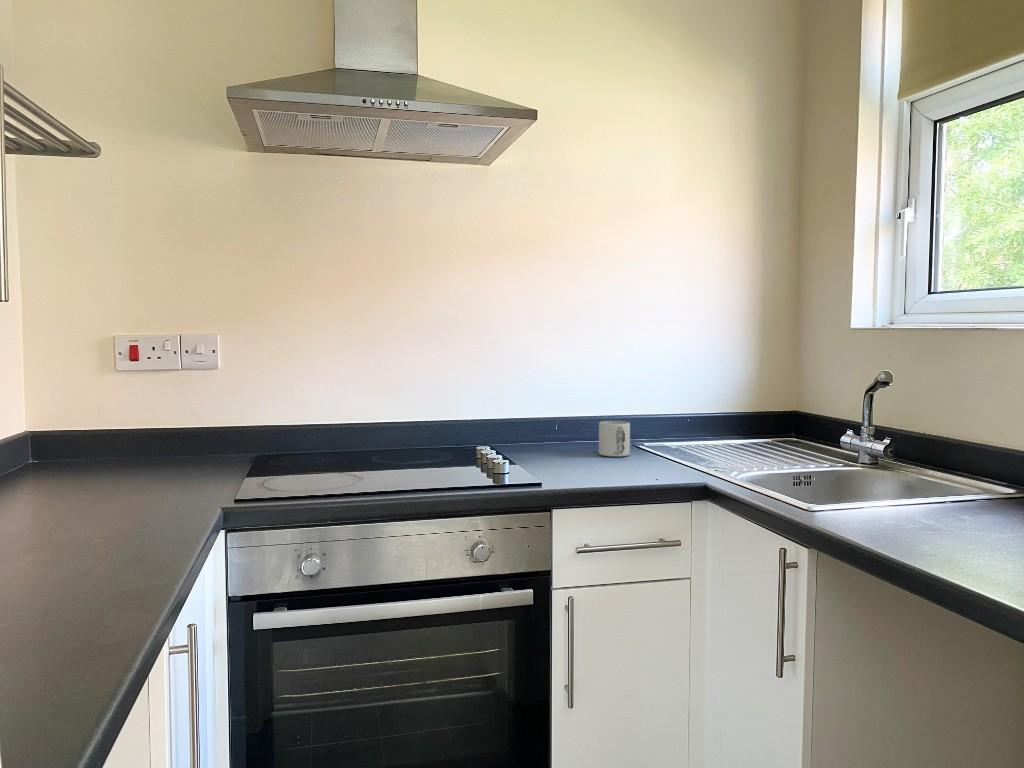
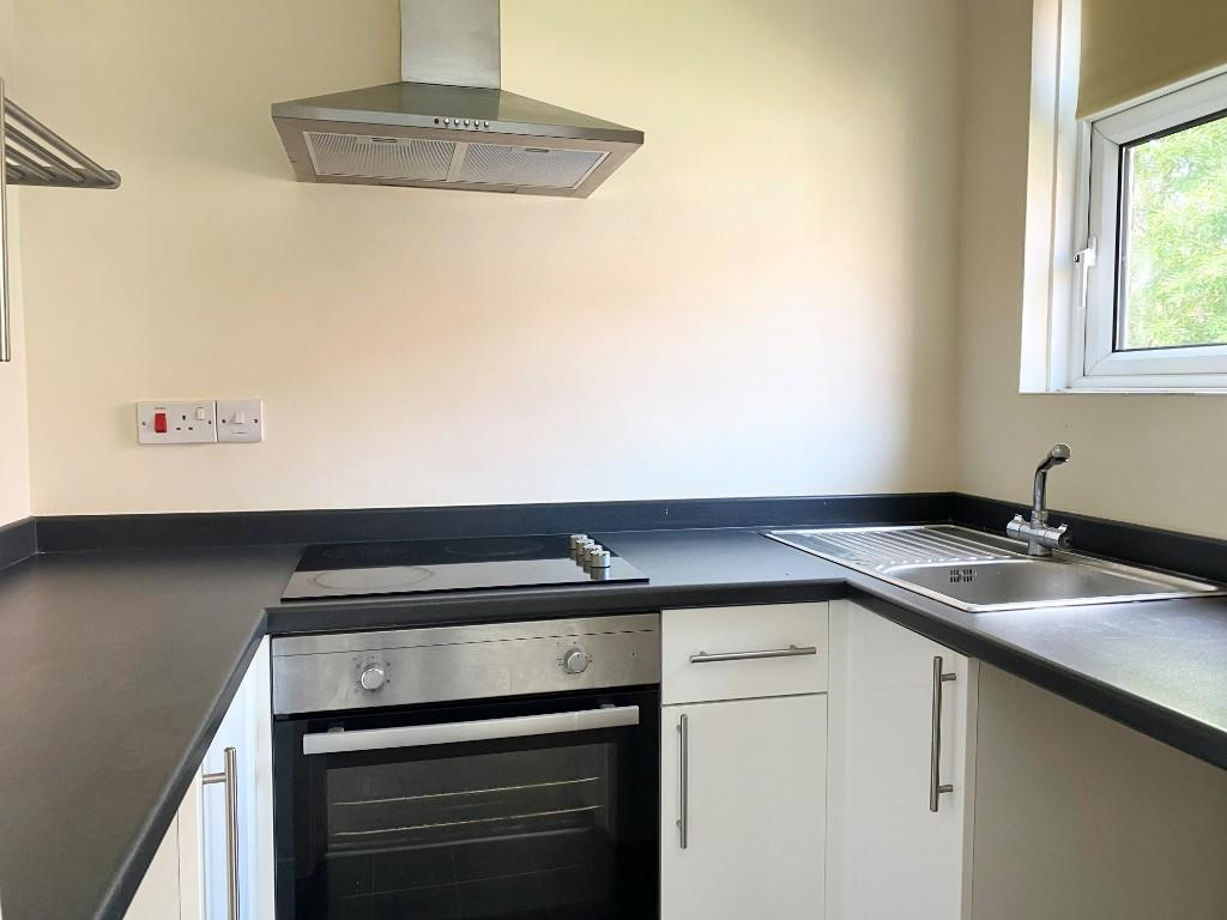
- mug (611, 437)
